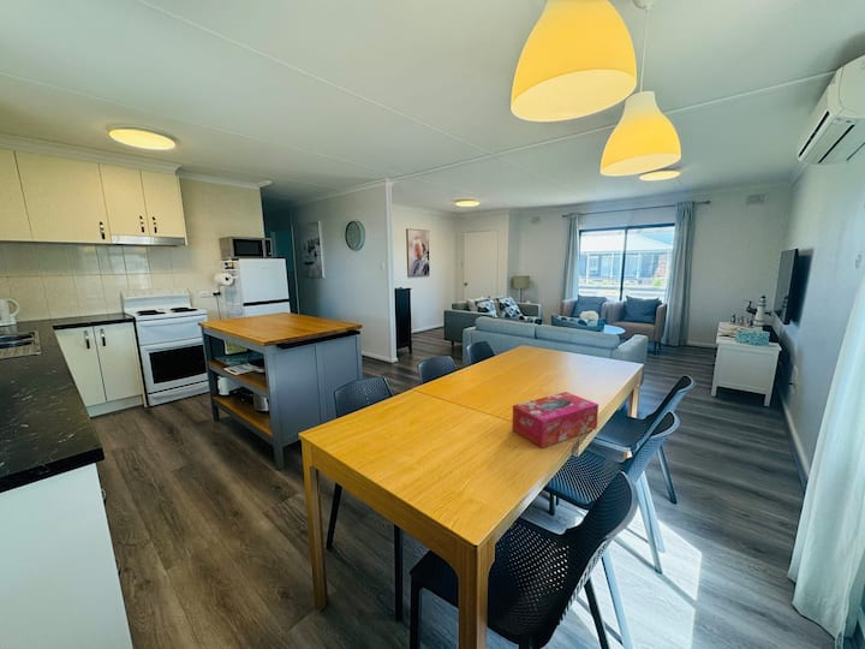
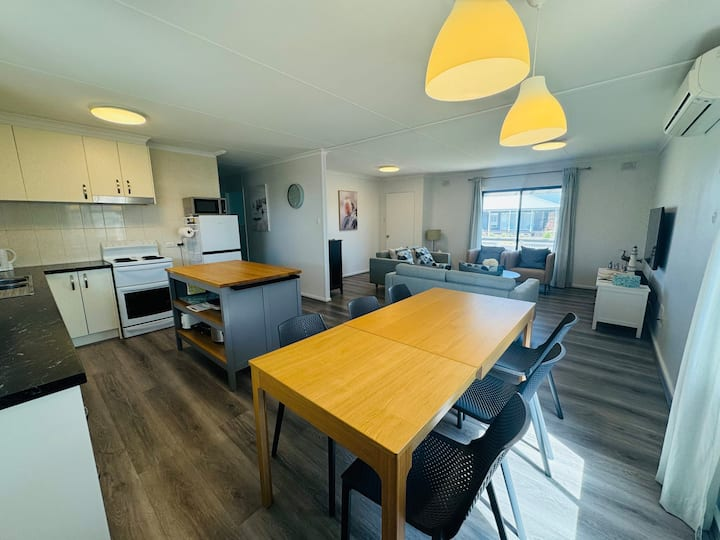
- tissue box (555, 417)
